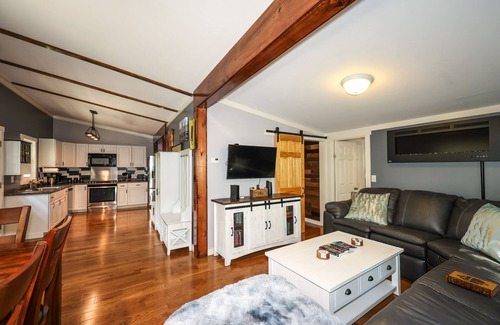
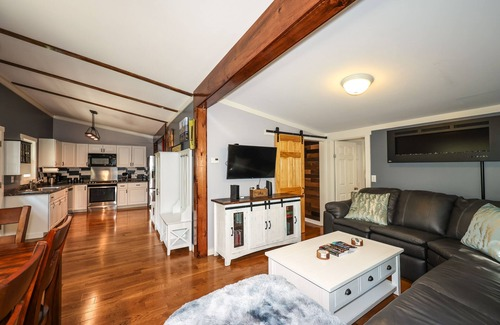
- hardback book (471, 283)
